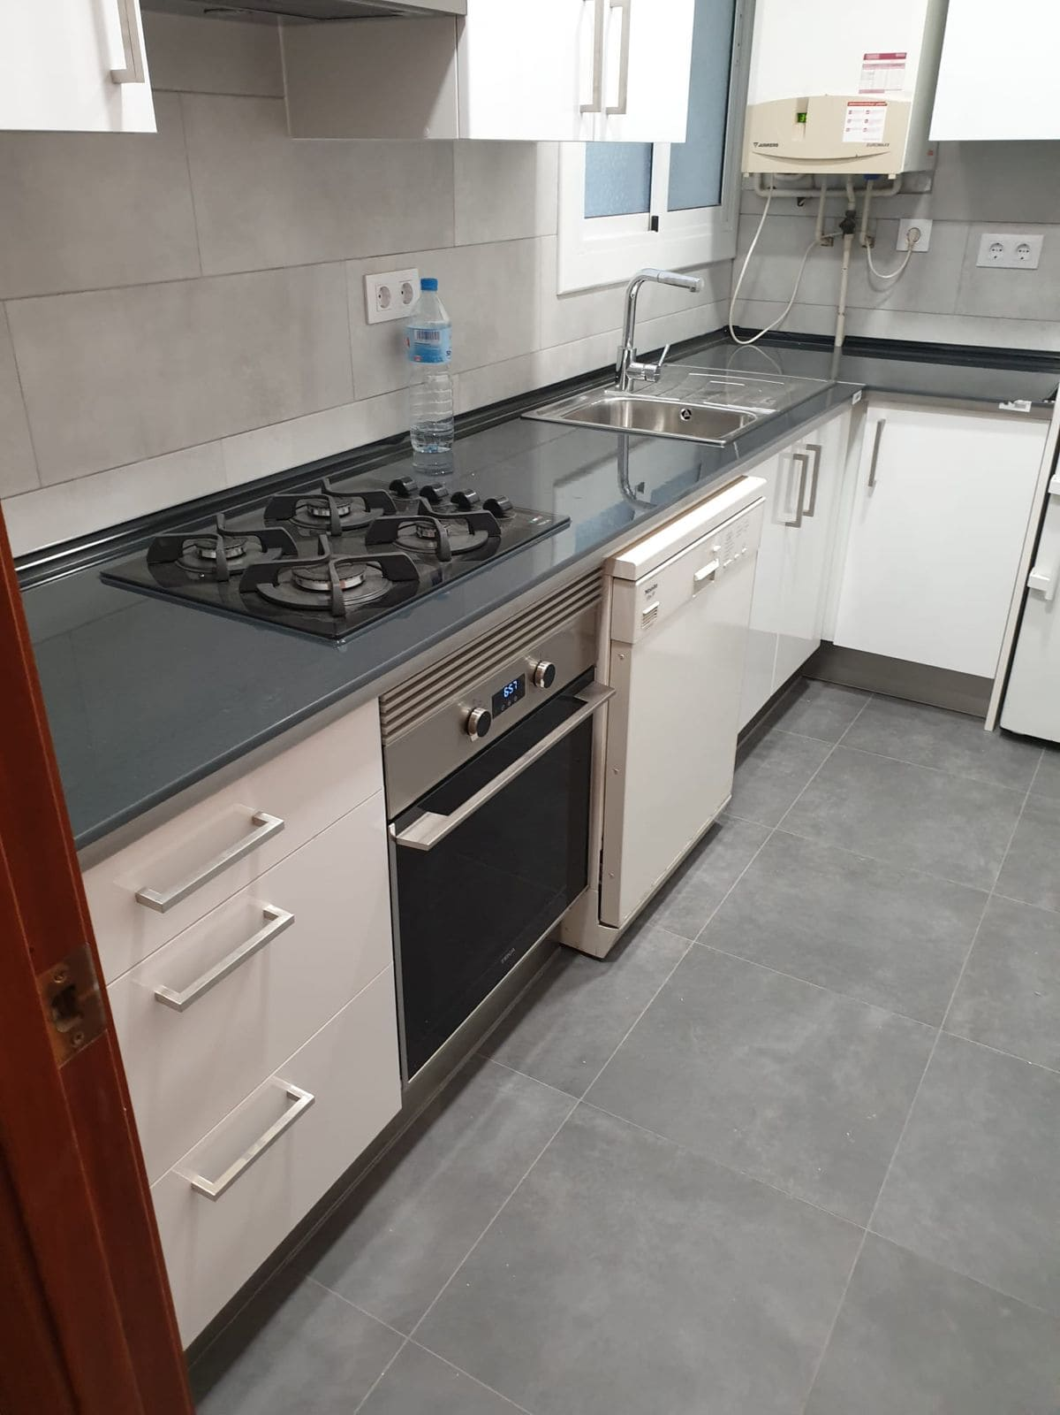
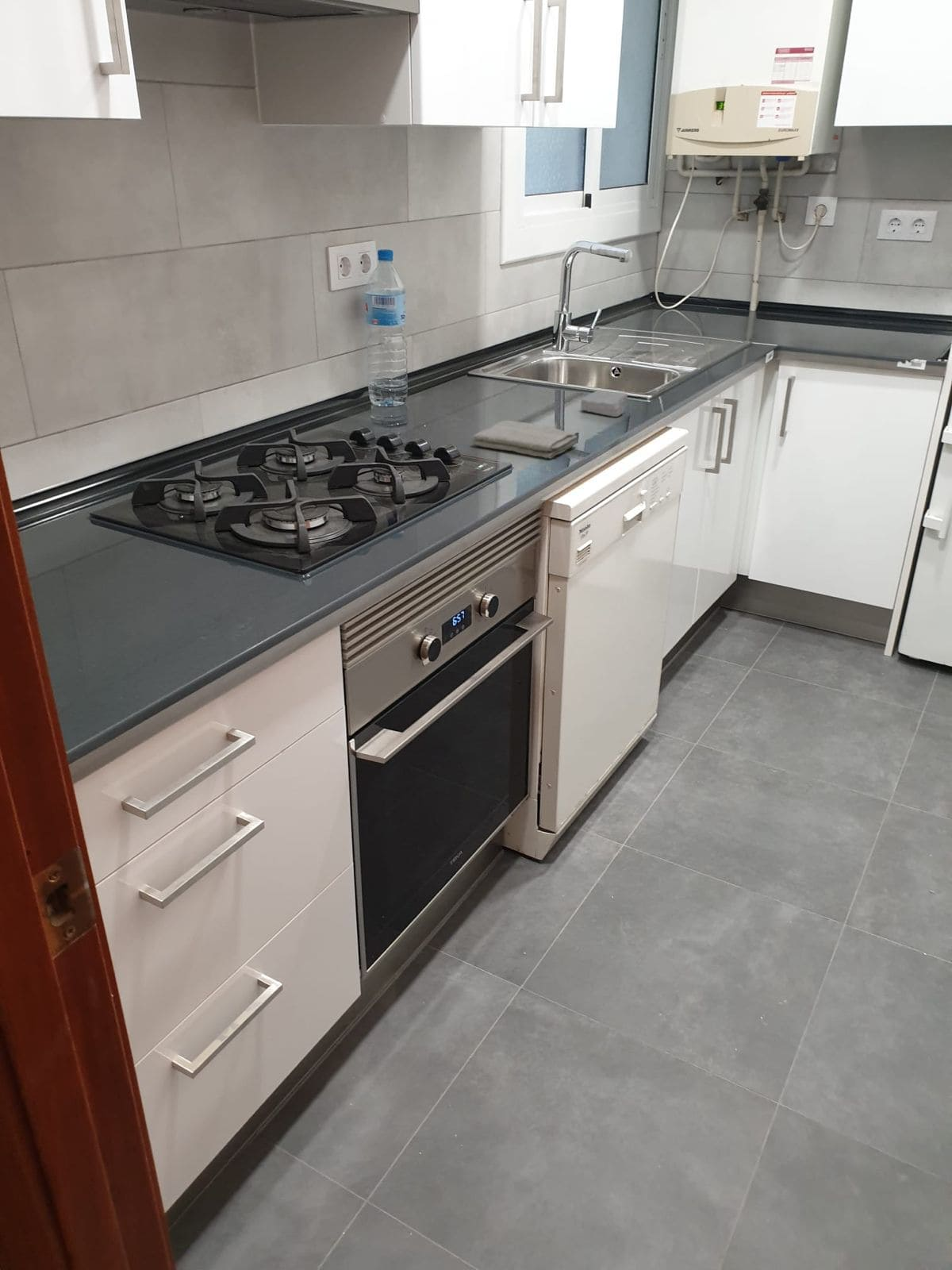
+ soap bar (604, 402)
+ washcloth (524, 437)
